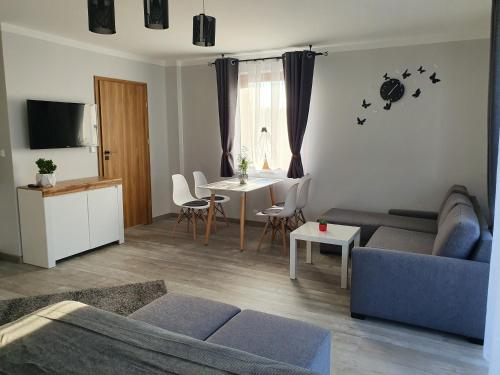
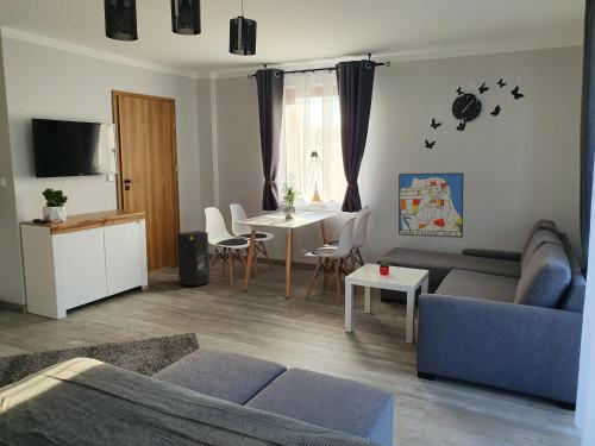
+ wall art (430, 205)
+ speaker (194, 258)
